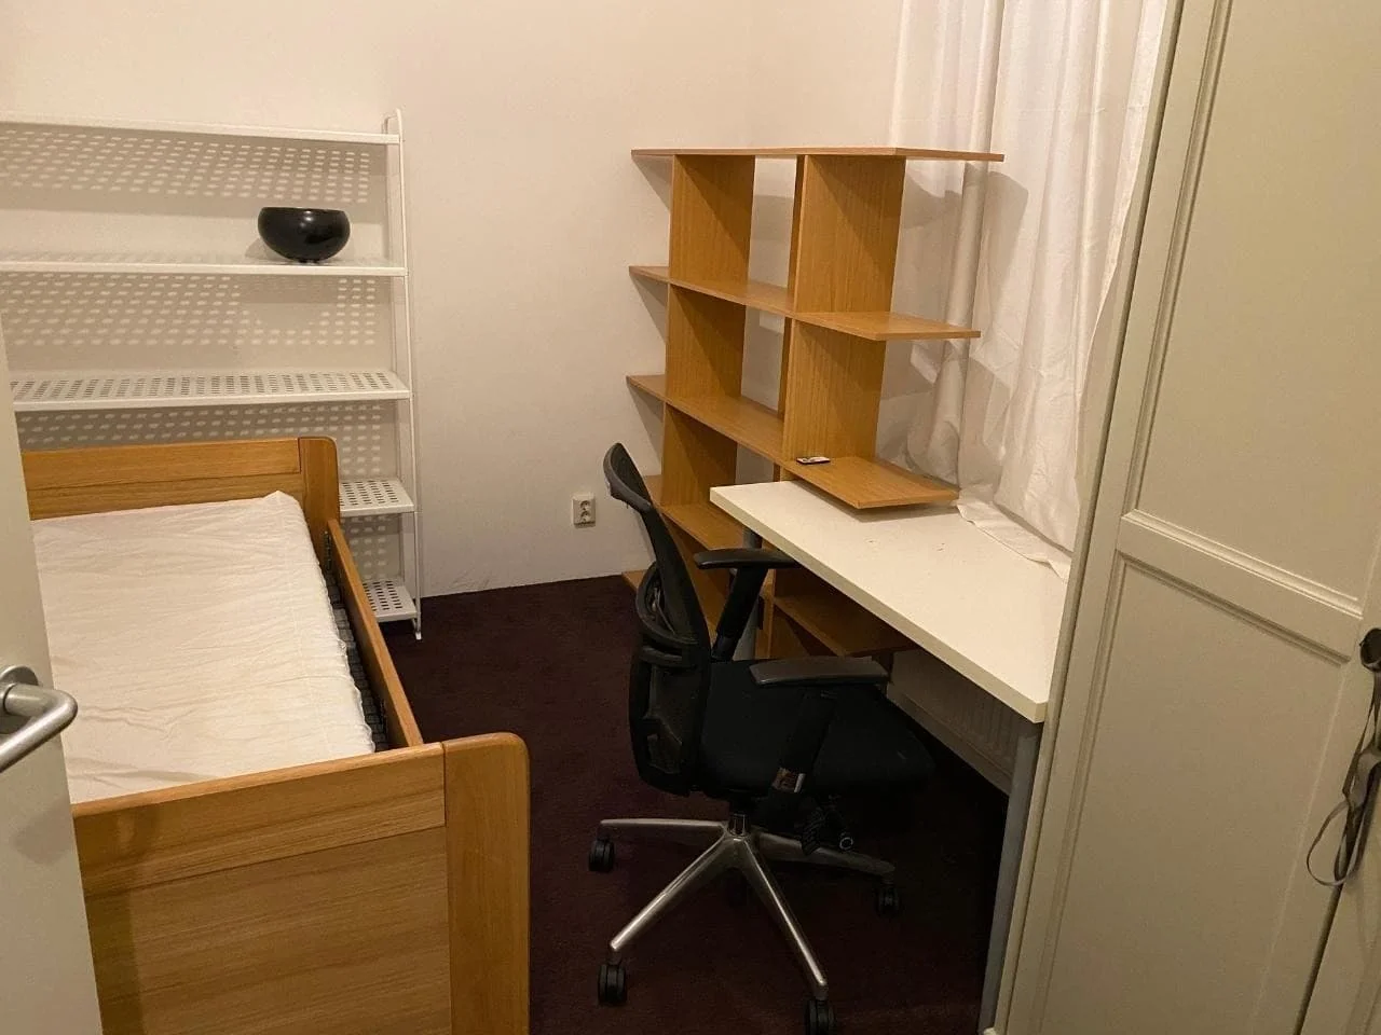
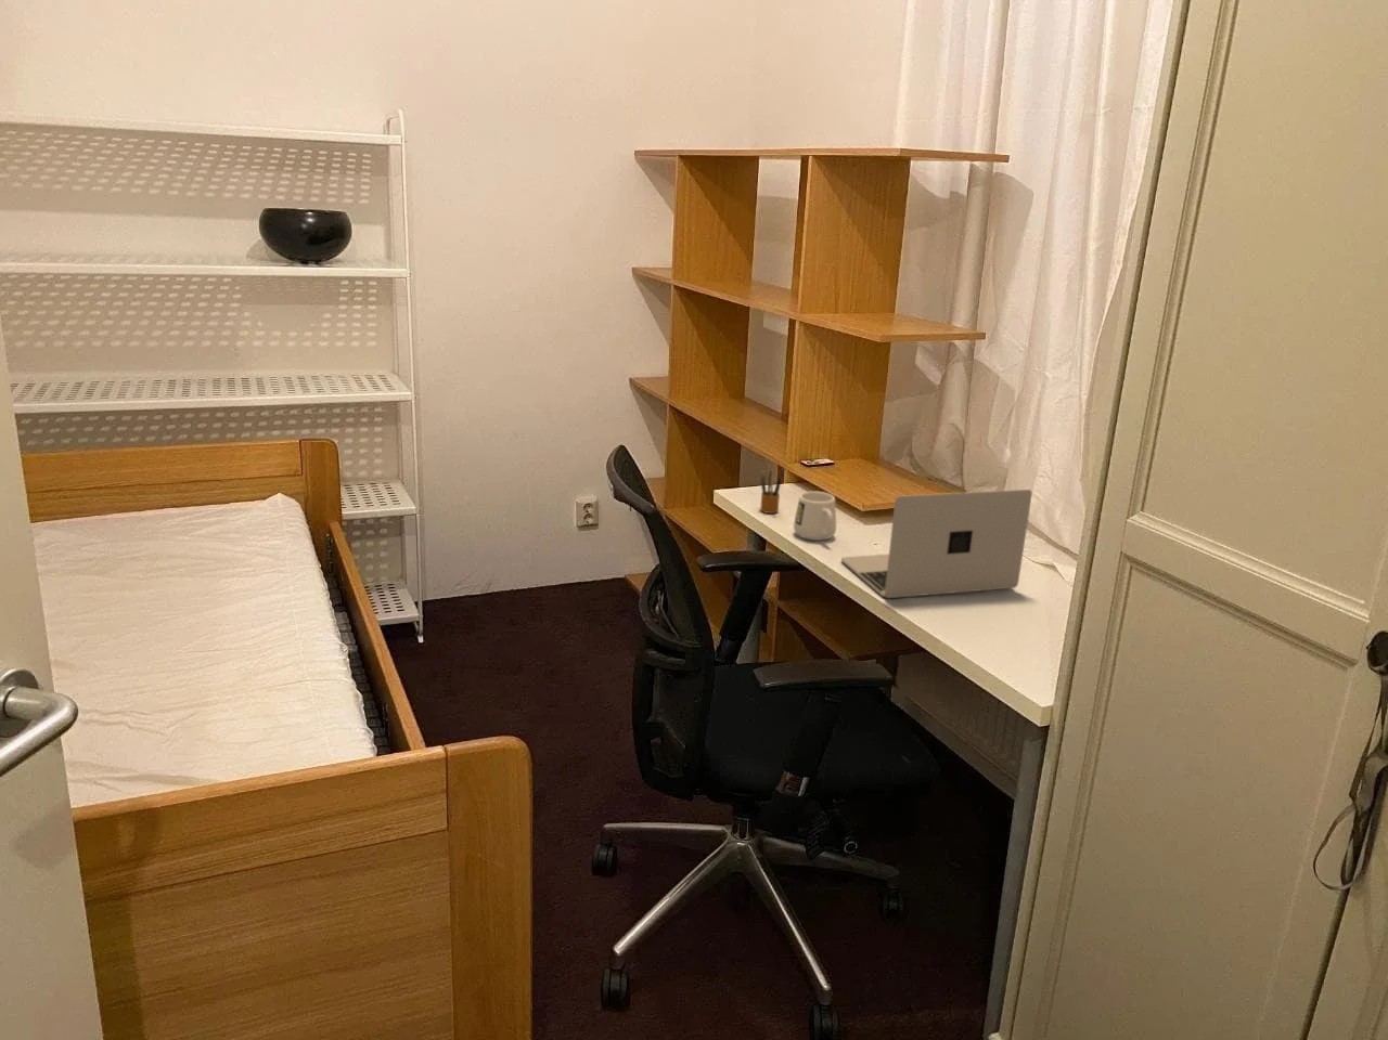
+ laptop (932, 527)
+ pencil box (771, 489)
+ mug (819, 518)
